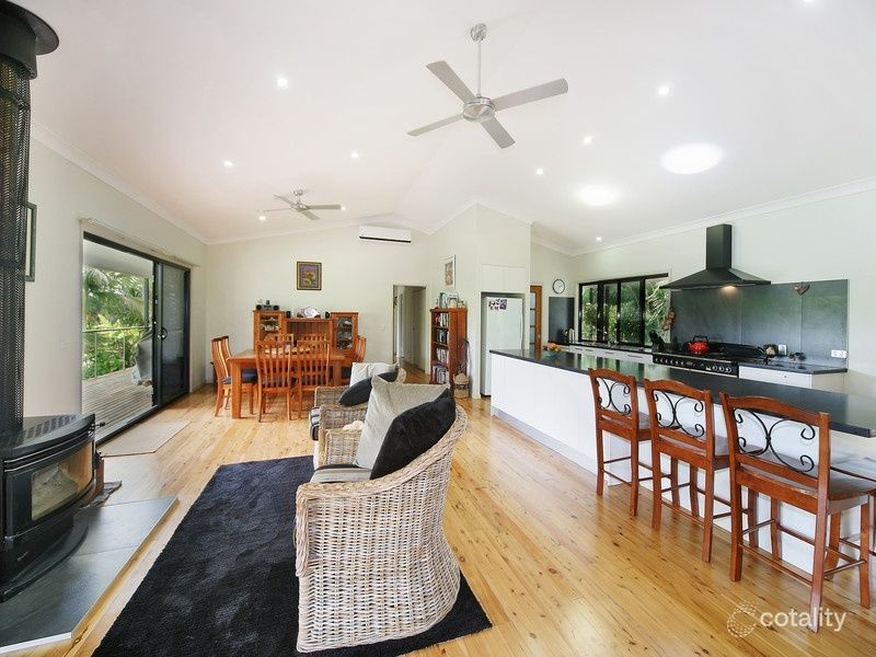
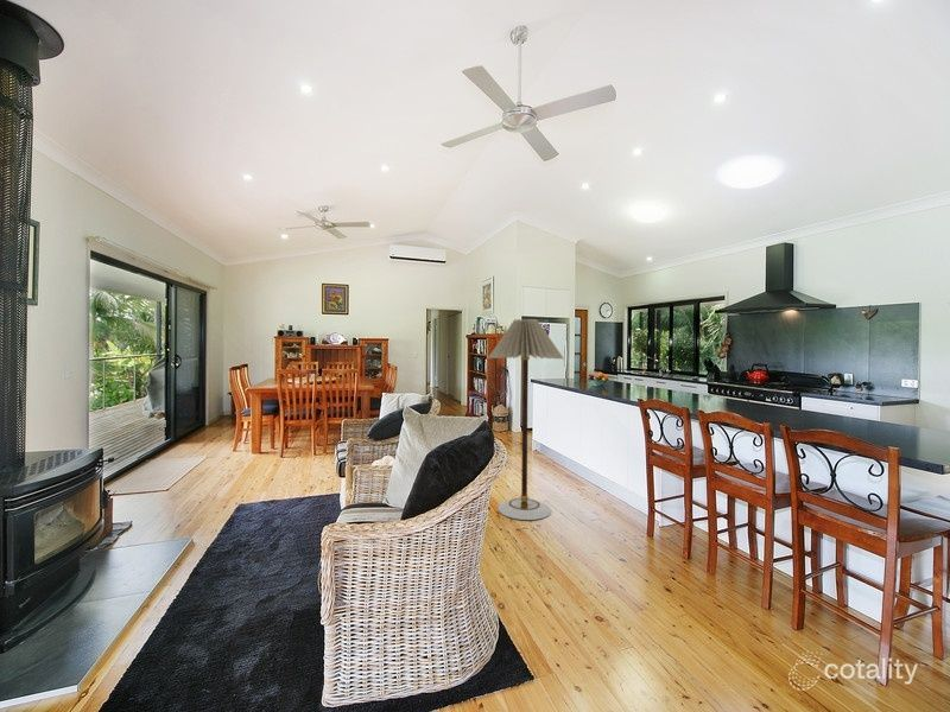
+ floor lamp (525, 414)
